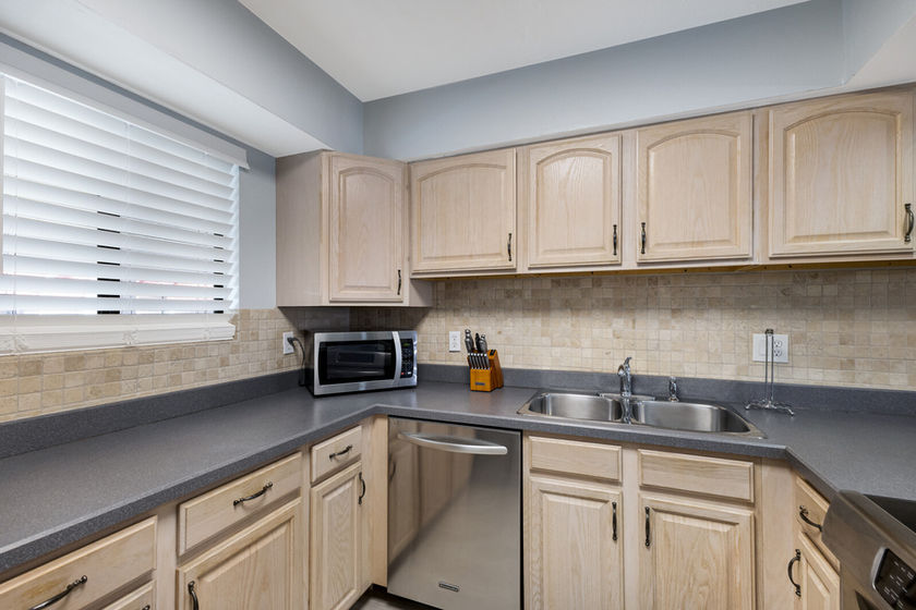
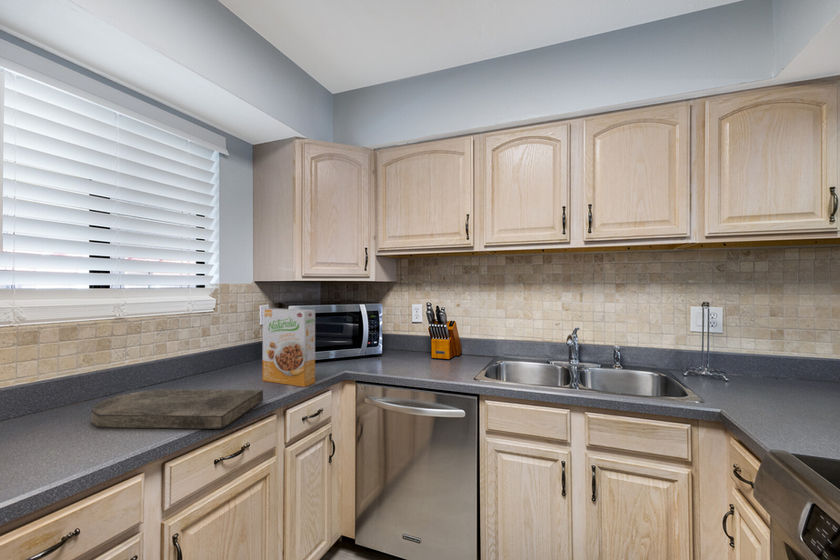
+ cutting board (174, 406)
+ cereal box (288, 345)
